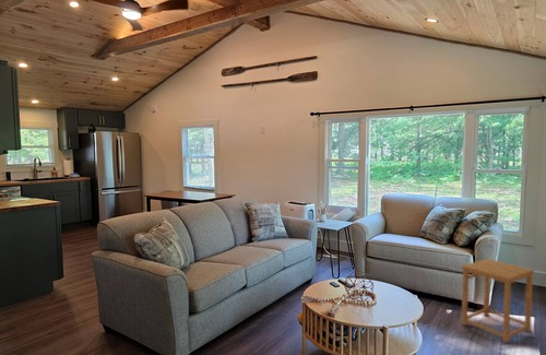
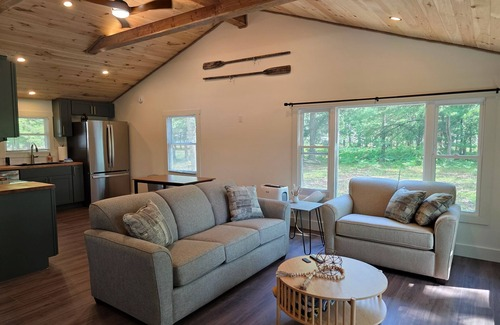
- side table (488, 297)
